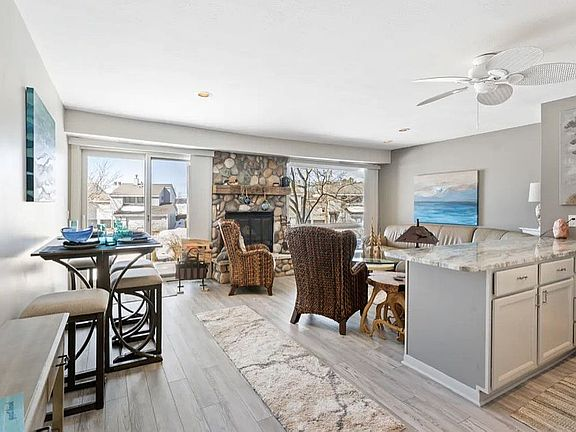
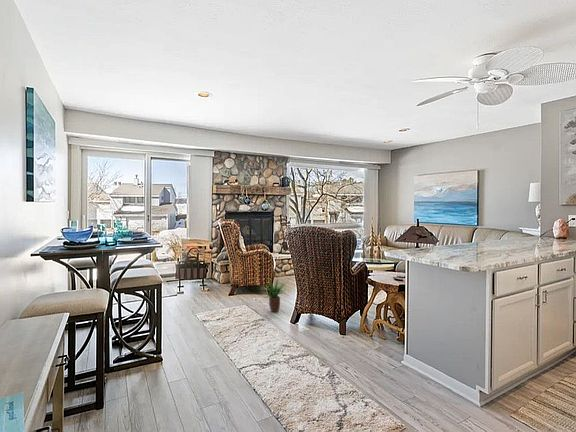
+ potted plant (273, 295)
